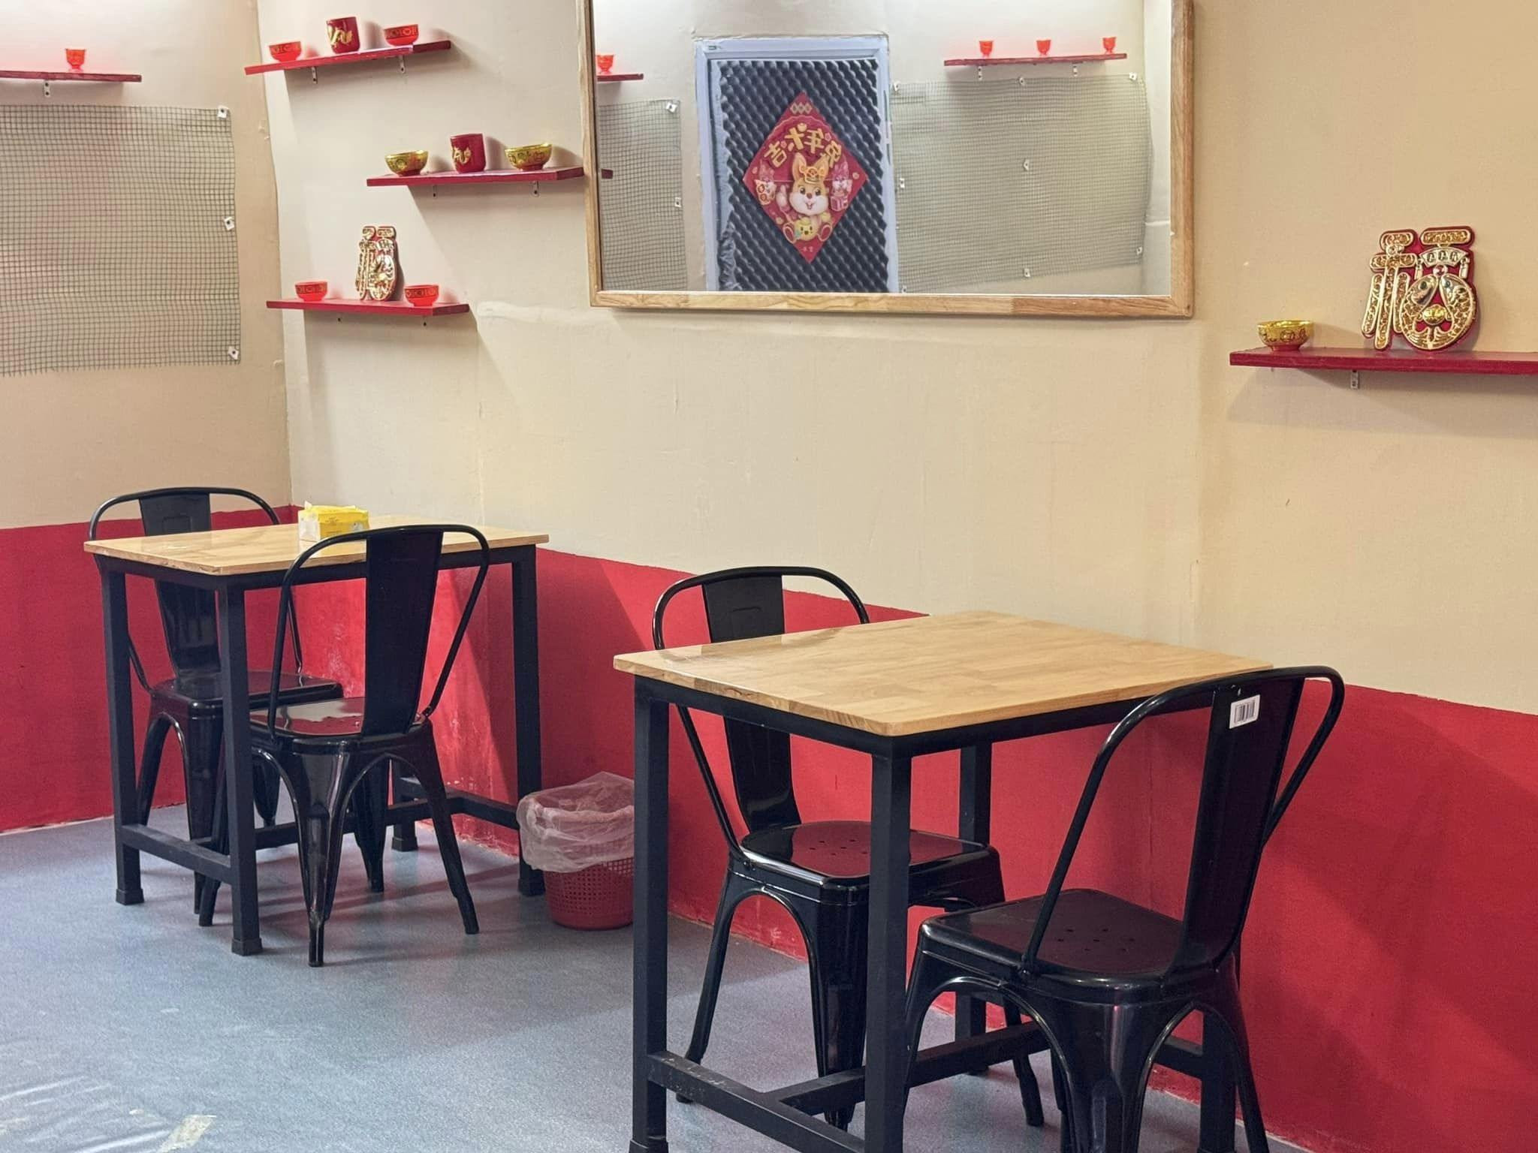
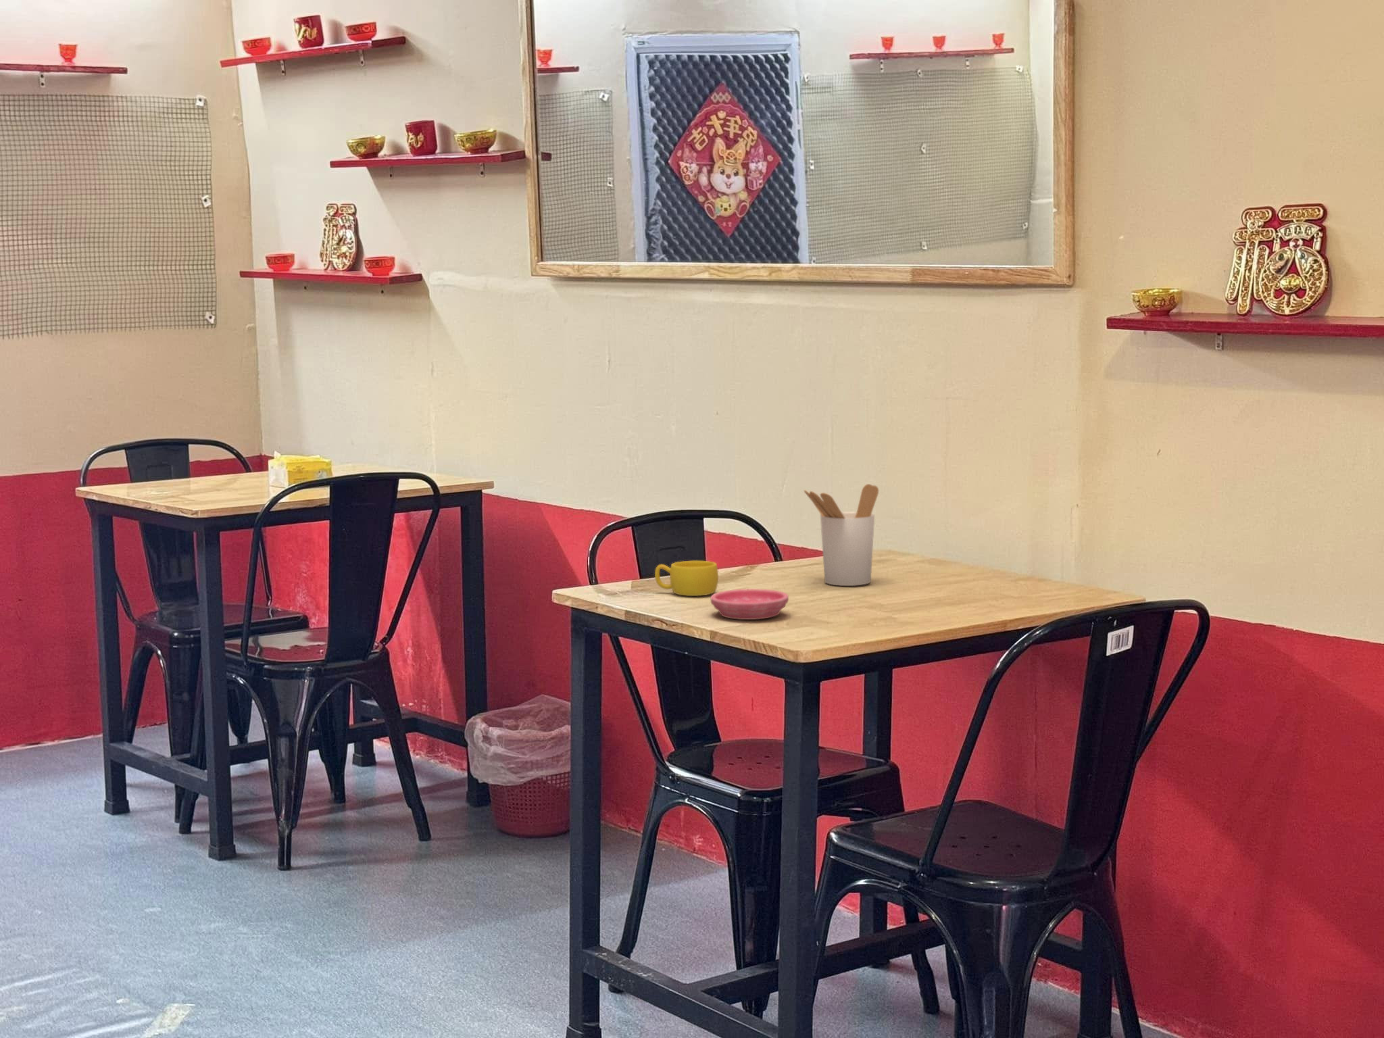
+ cup (687, 578)
+ saucer (750, 604)
+ utensil holder (839, 533)
